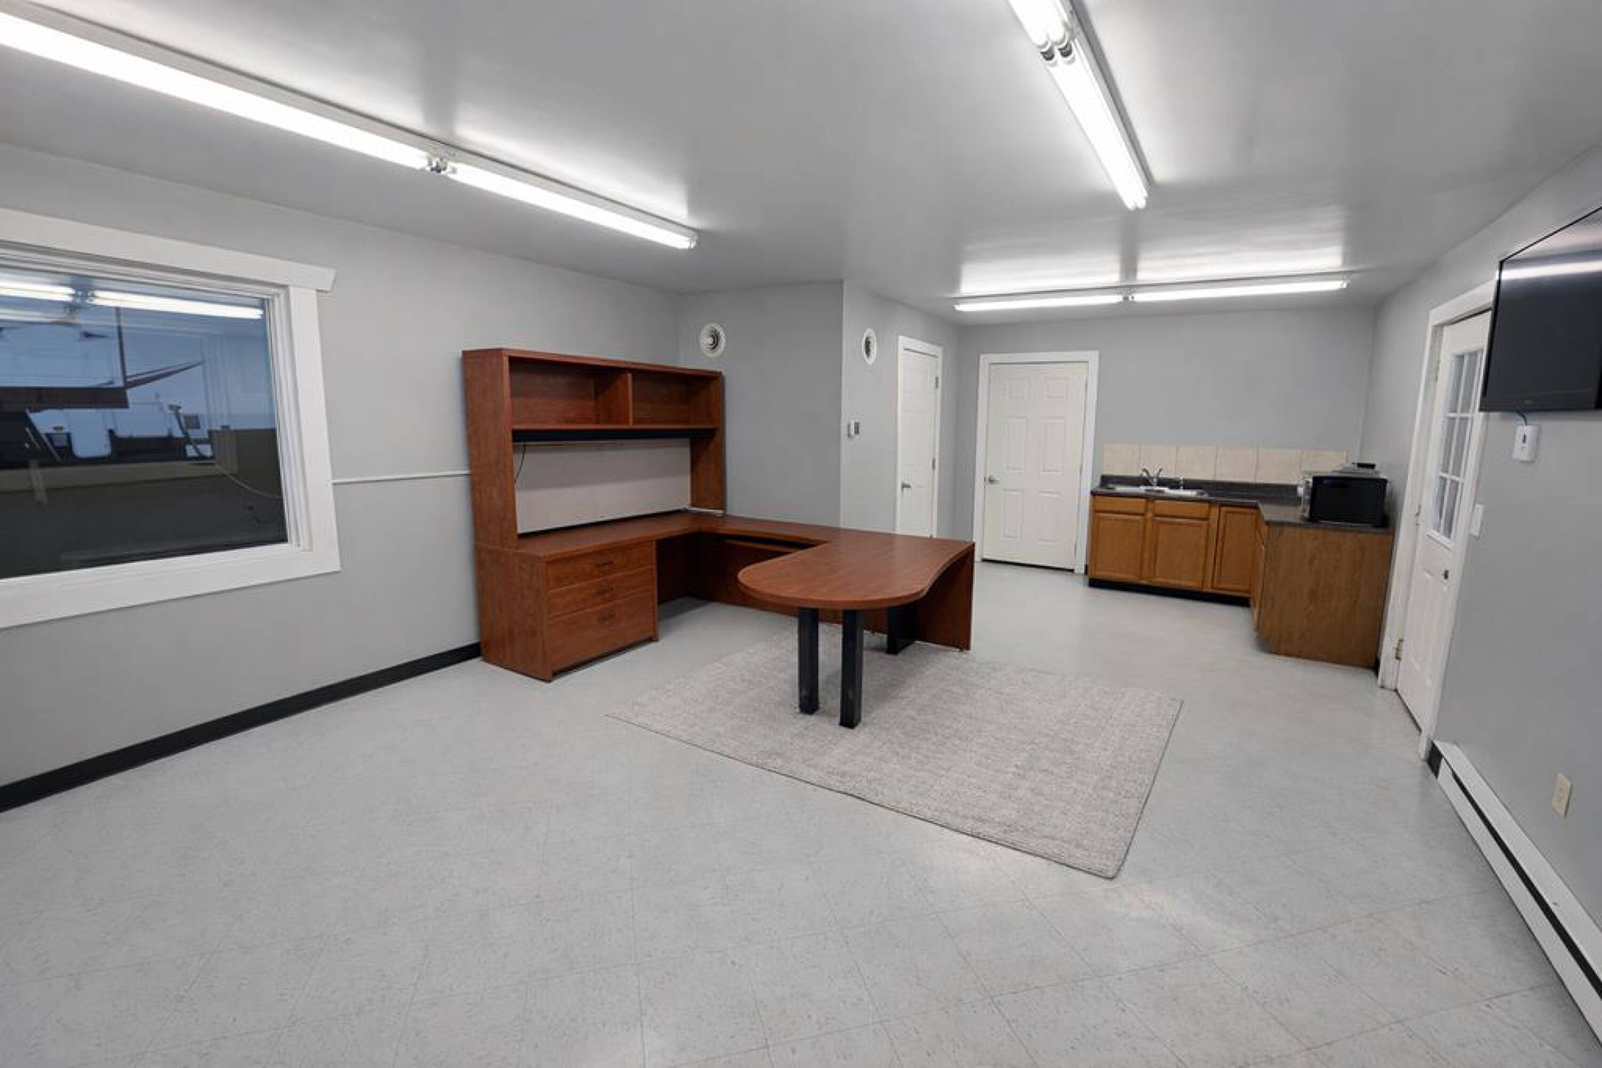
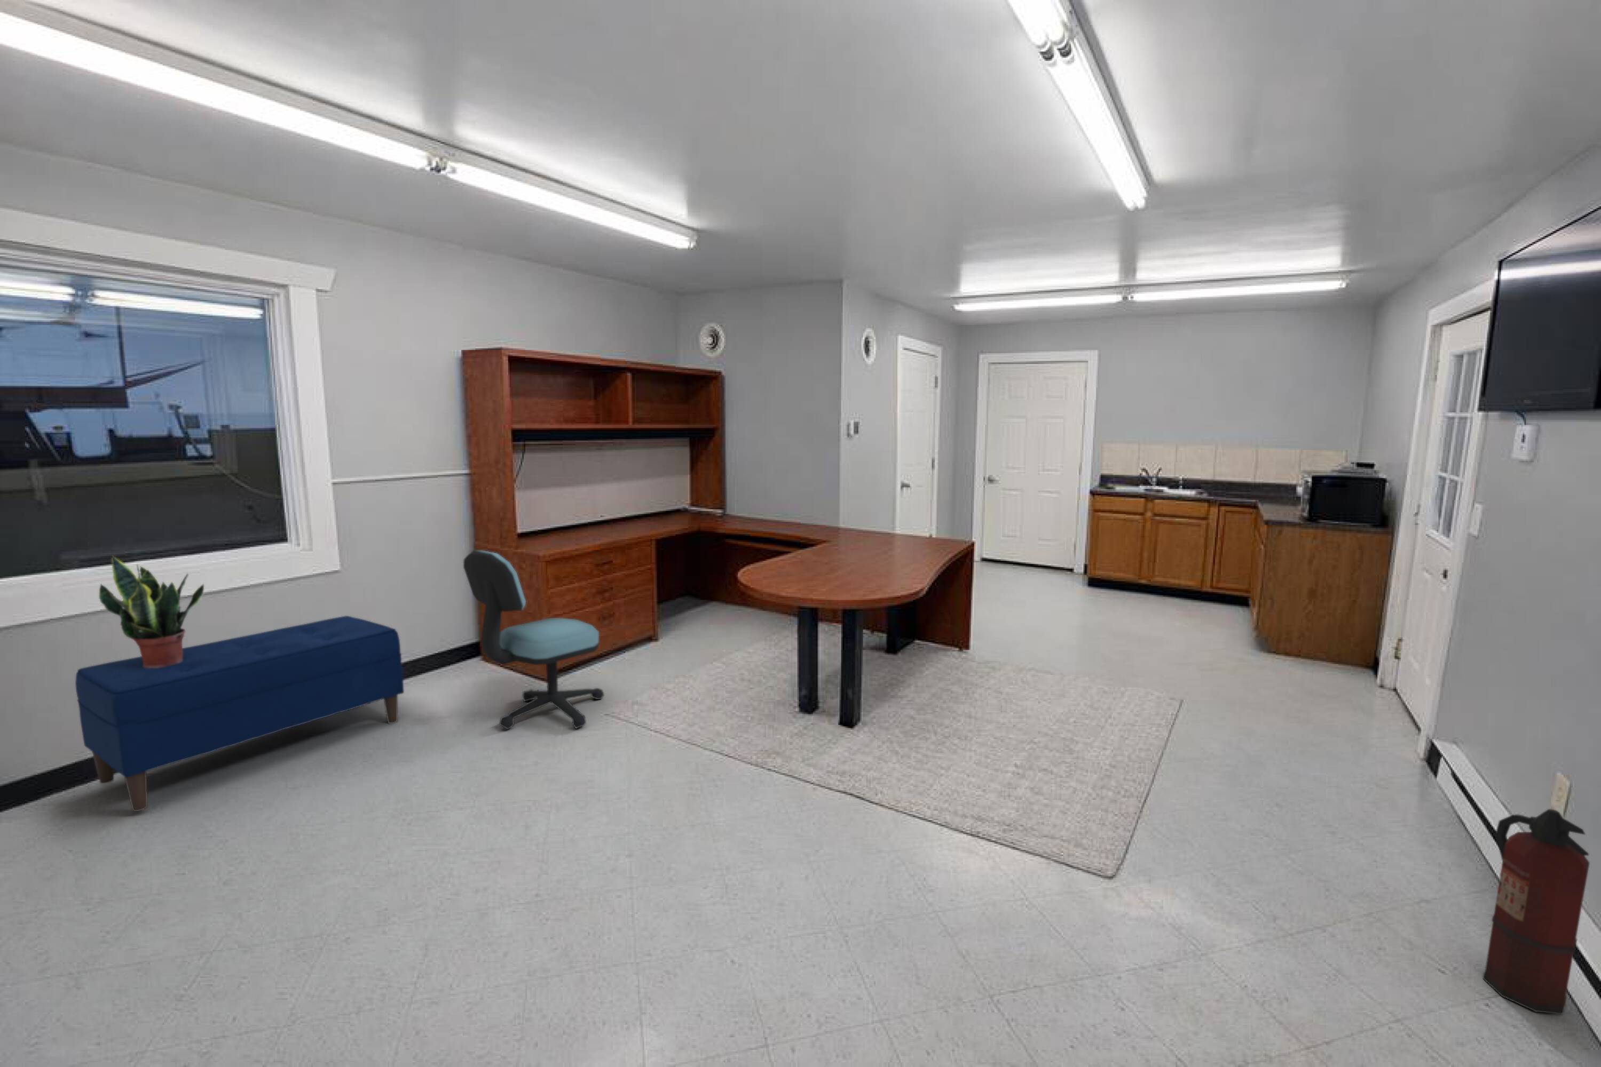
+ fire extinguisher (1534, 897)
+ bench (257, 699)
+ office chair (544, 631)
+ potted plant (160, 609)
